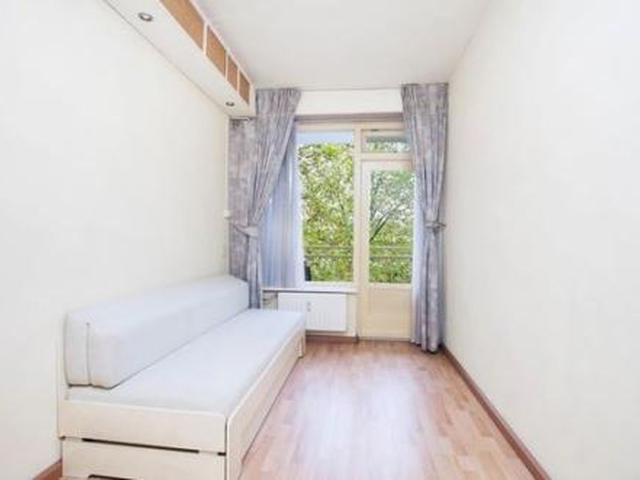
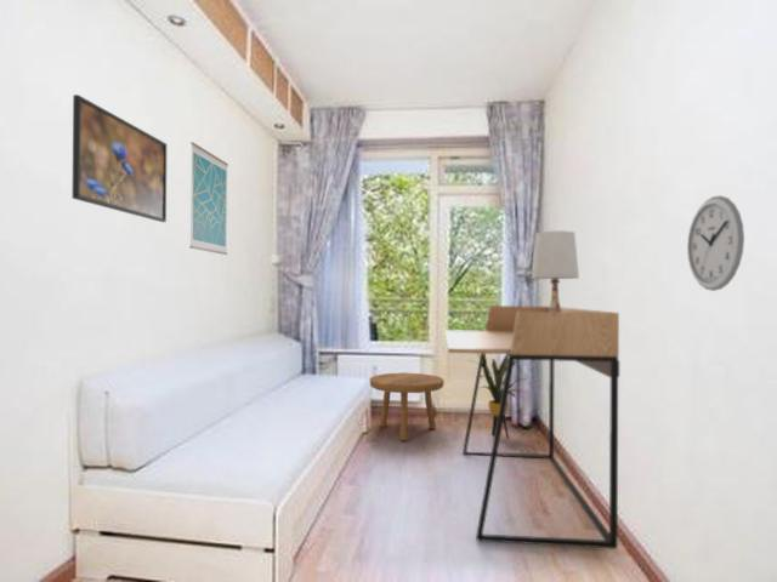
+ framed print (125, 167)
+ table lamp (555, 286)
+ house plant (501, 392)
+ desk (506, 399)
+ wall clock (710, 244)
+ wall art (210, 202)
+ footstool (405, 404)
